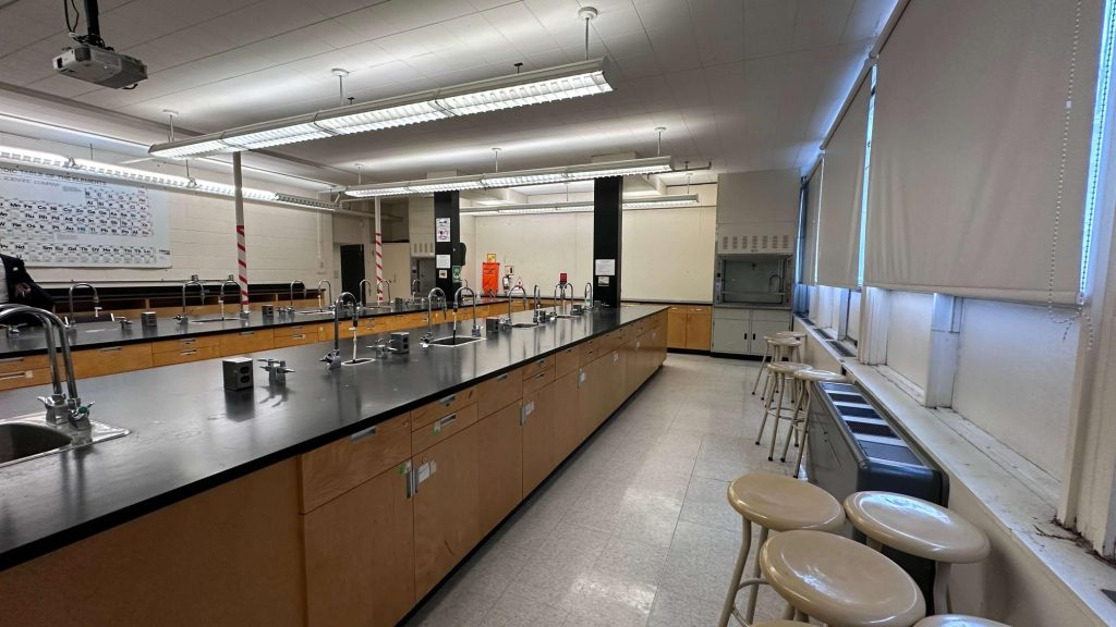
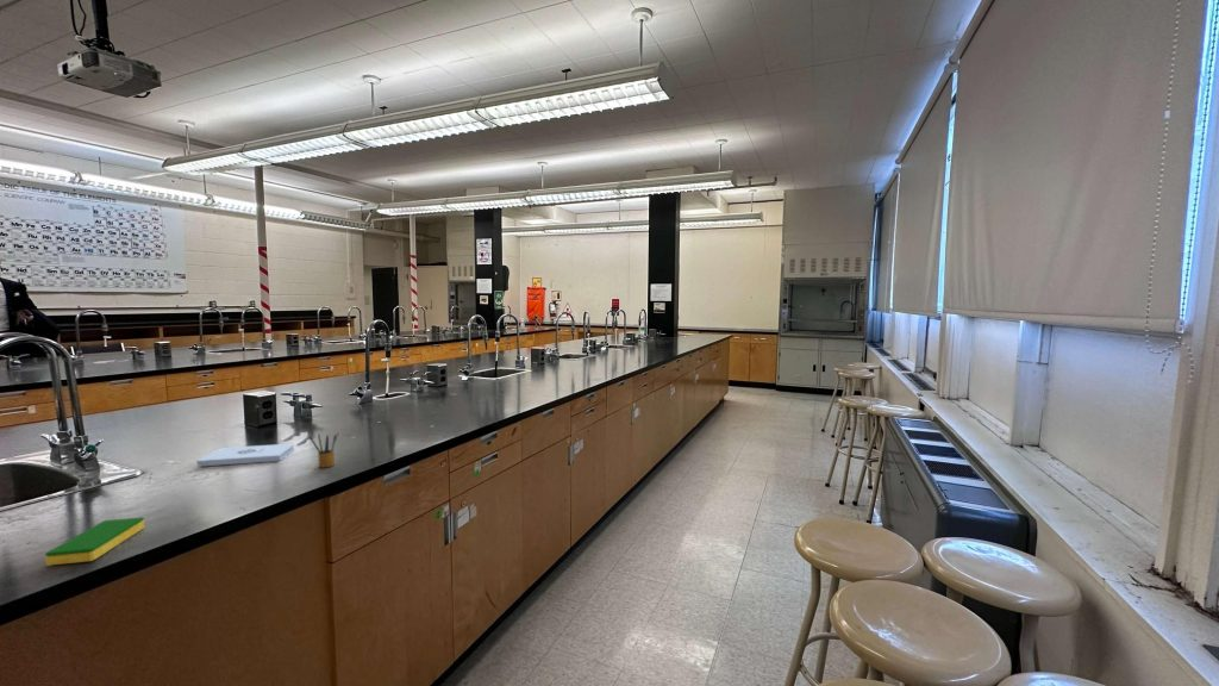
+ pencil box (325, 448)
+ notepad (249, 454)
+ dish sponge (99, 540)
